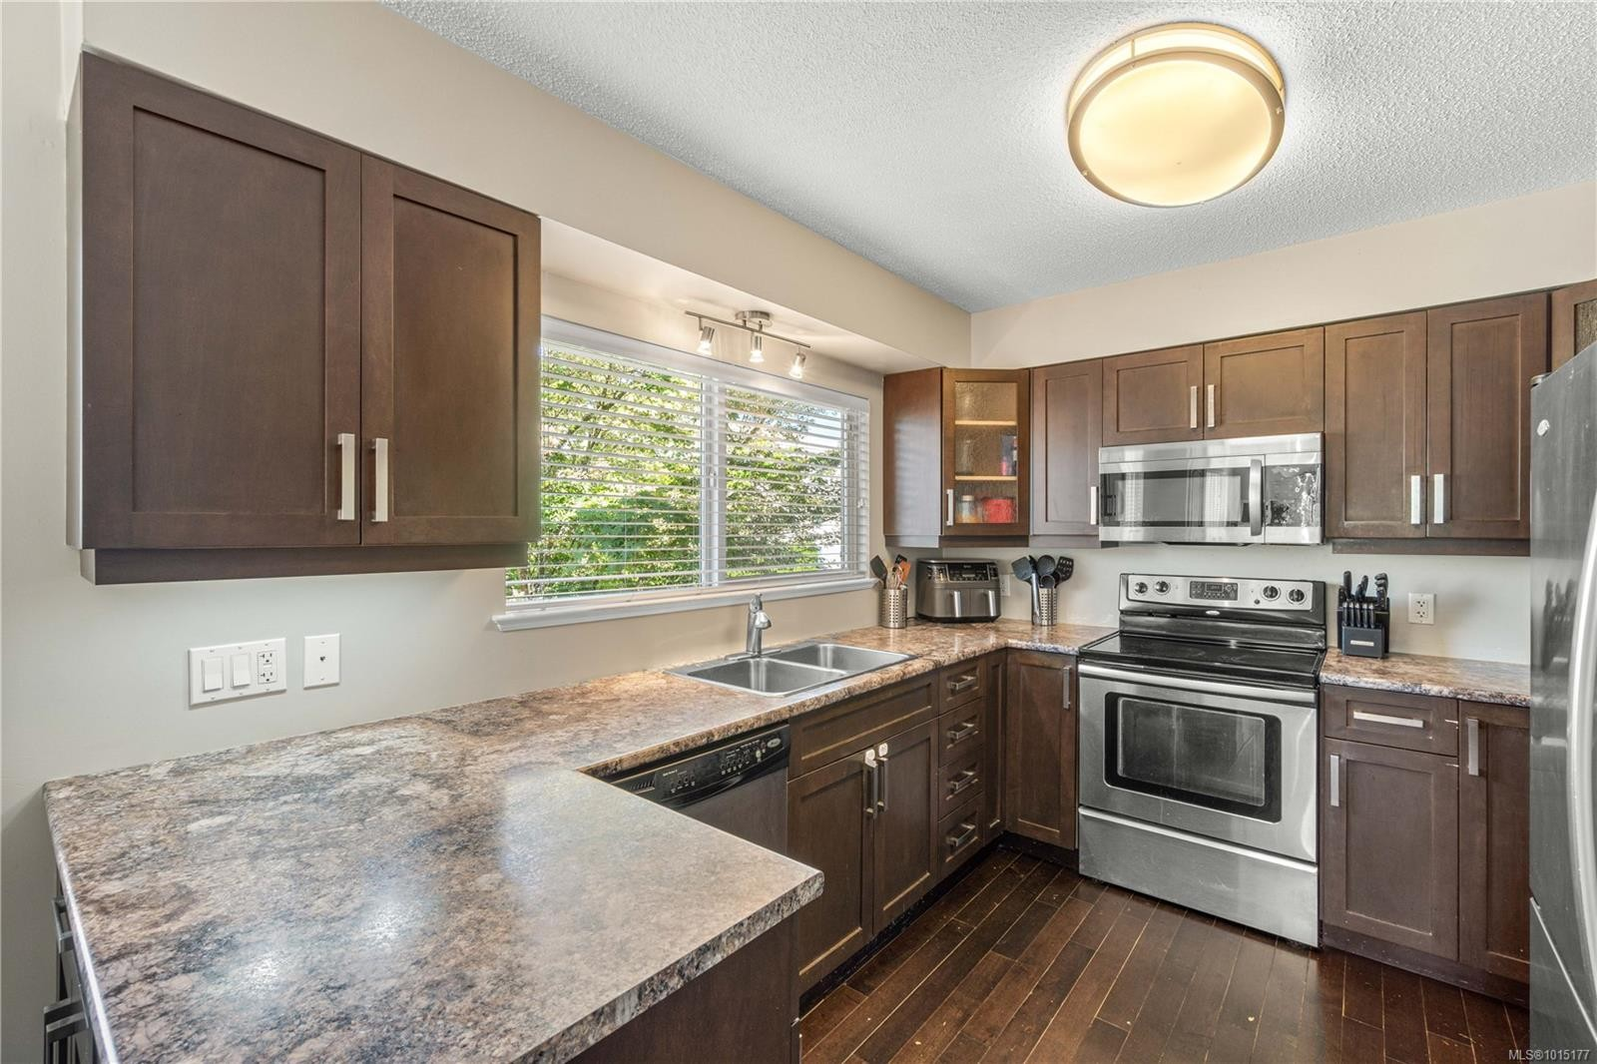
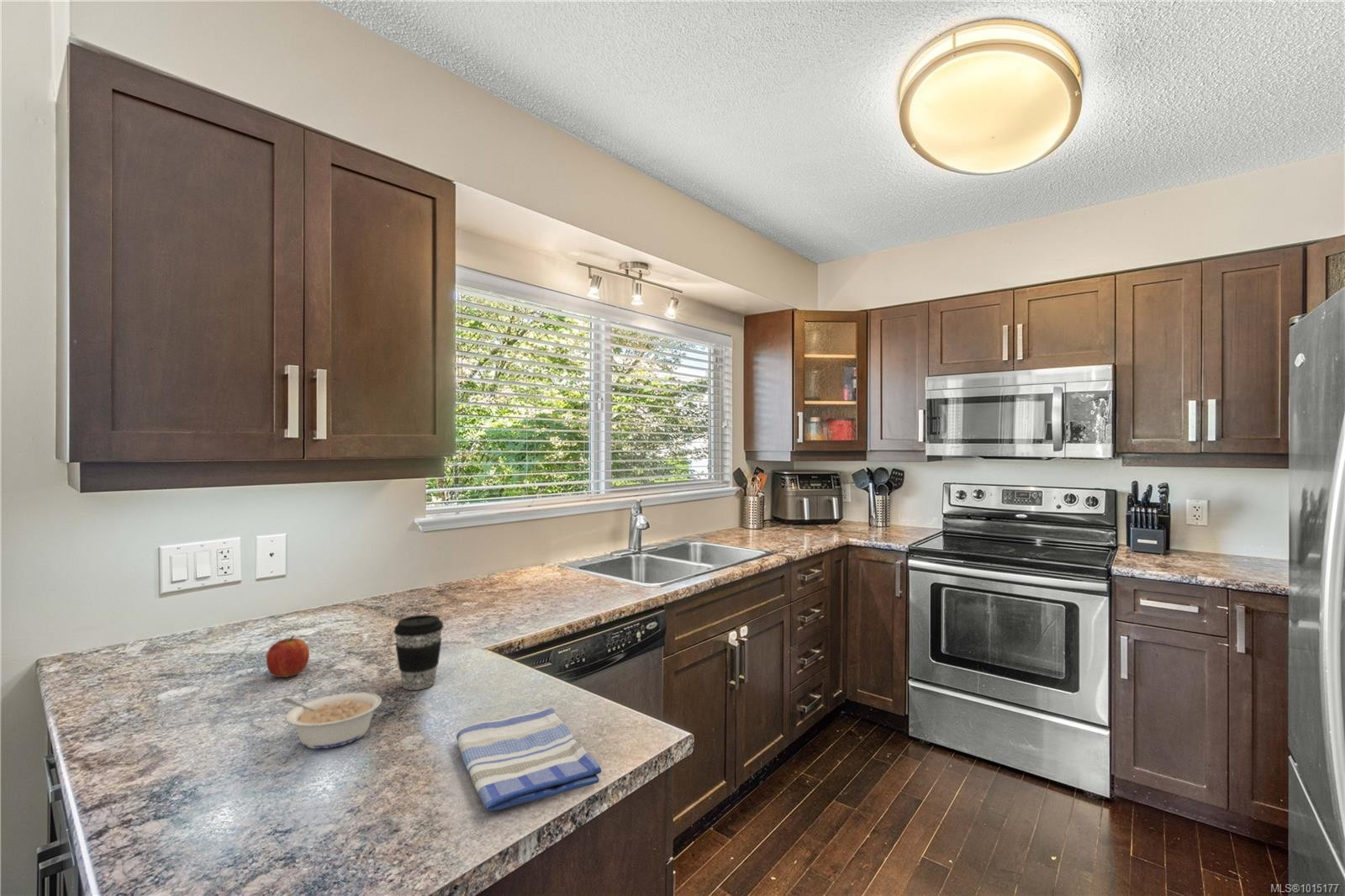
+ legume (331, 719)
+ coffee cup (419, 651)
+ dish towel (525, 751)
+ fruit (287, 655)
